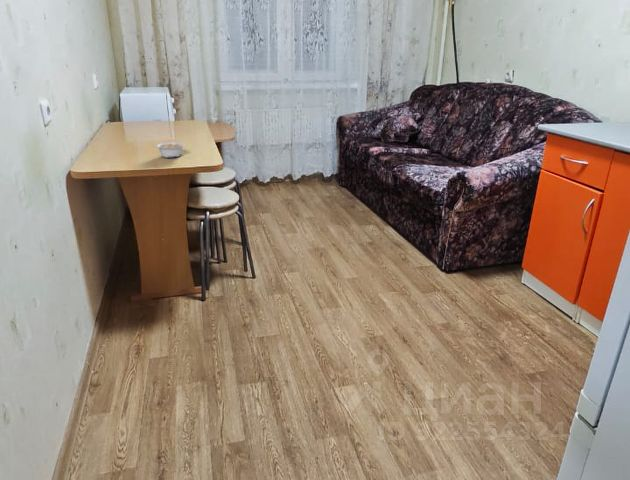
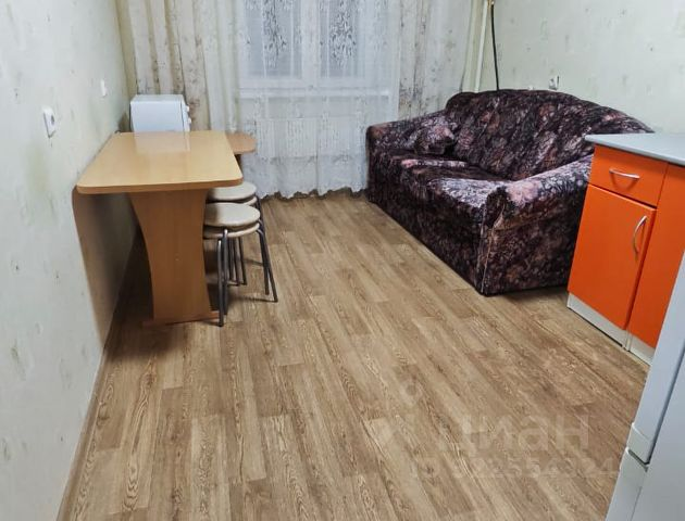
- legume (170, 149)
